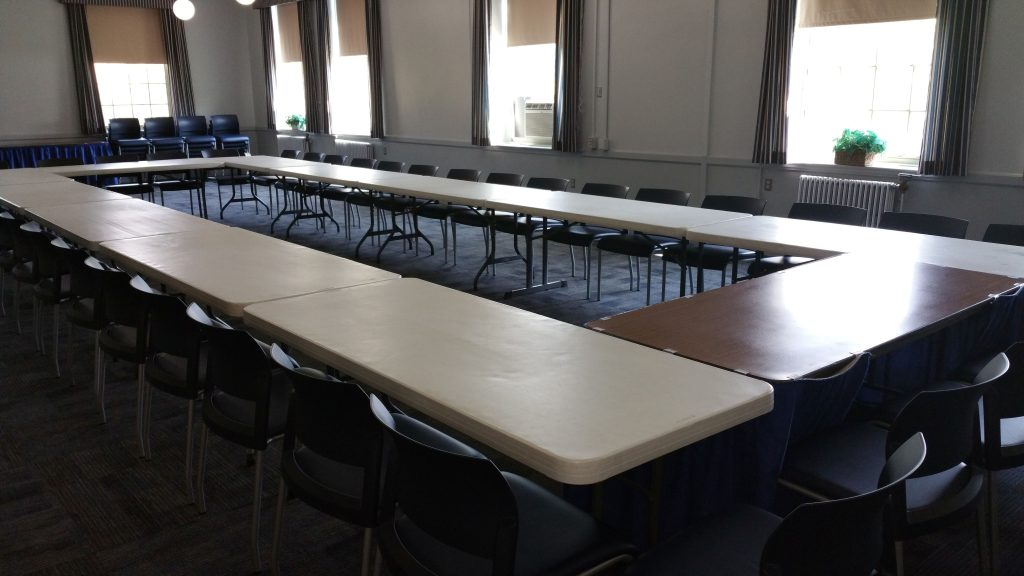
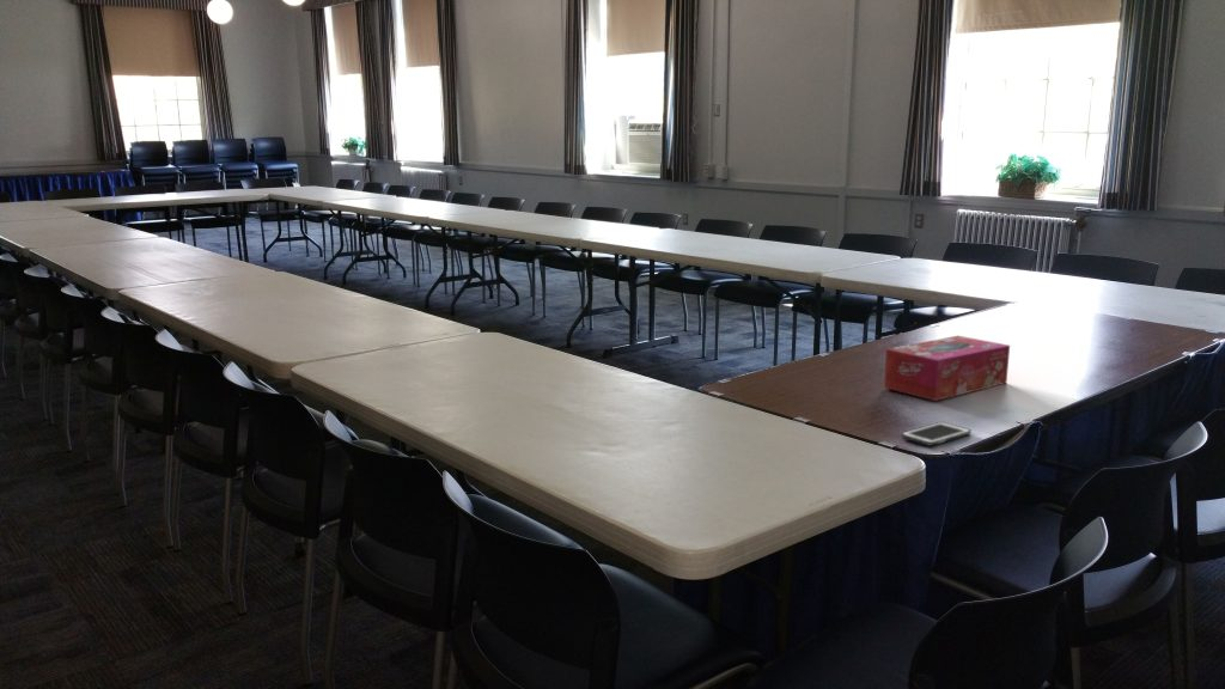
+ tissue box (946, 366)
+ cell phone (935, 433)
